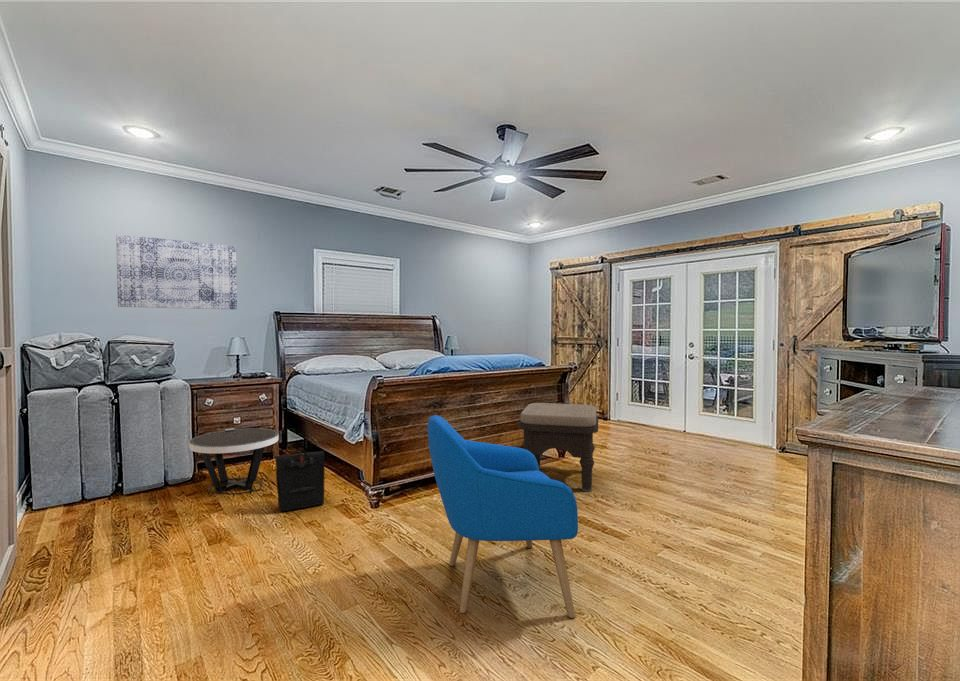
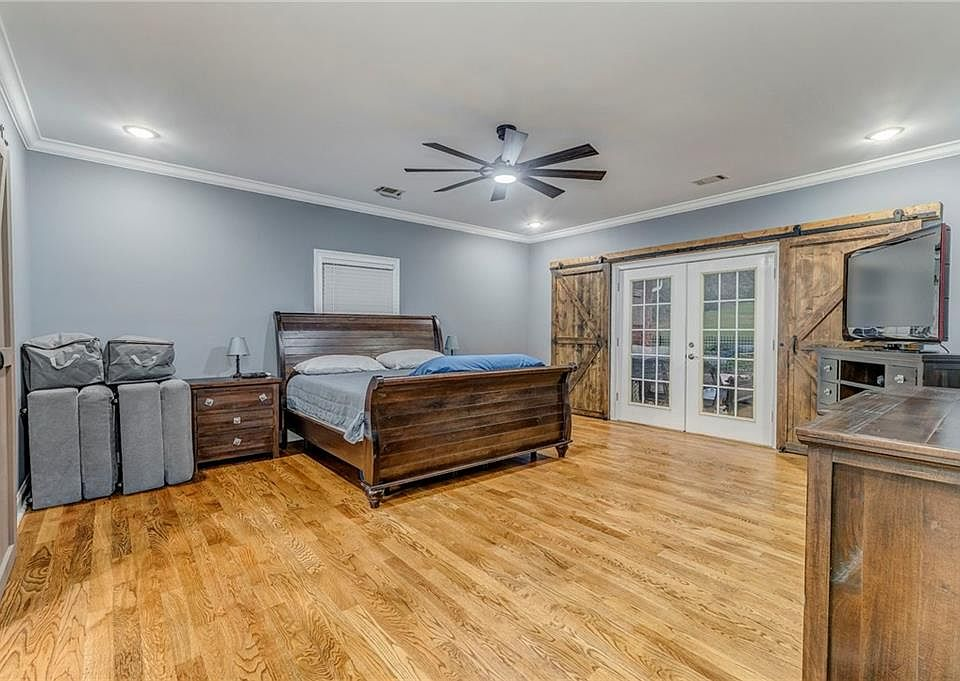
- armchair (494, 498)
- side table (236, 451)
- backpack (301, 477)
- ottoman (559, 443)
- wall art (180, 274)
